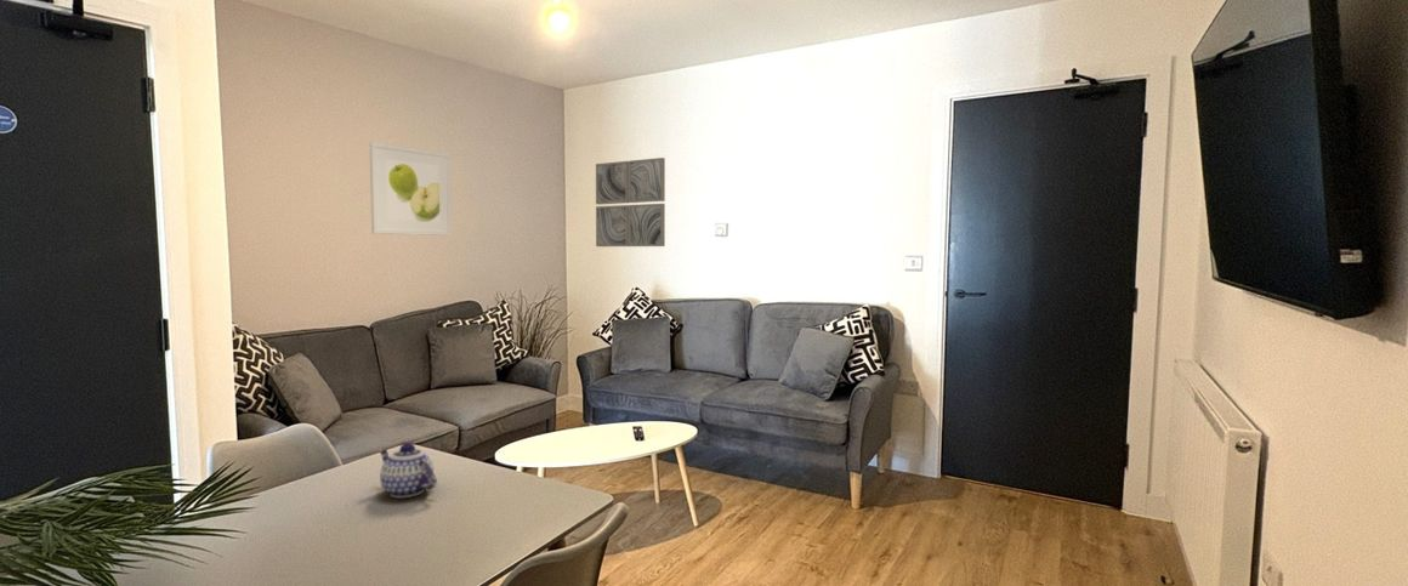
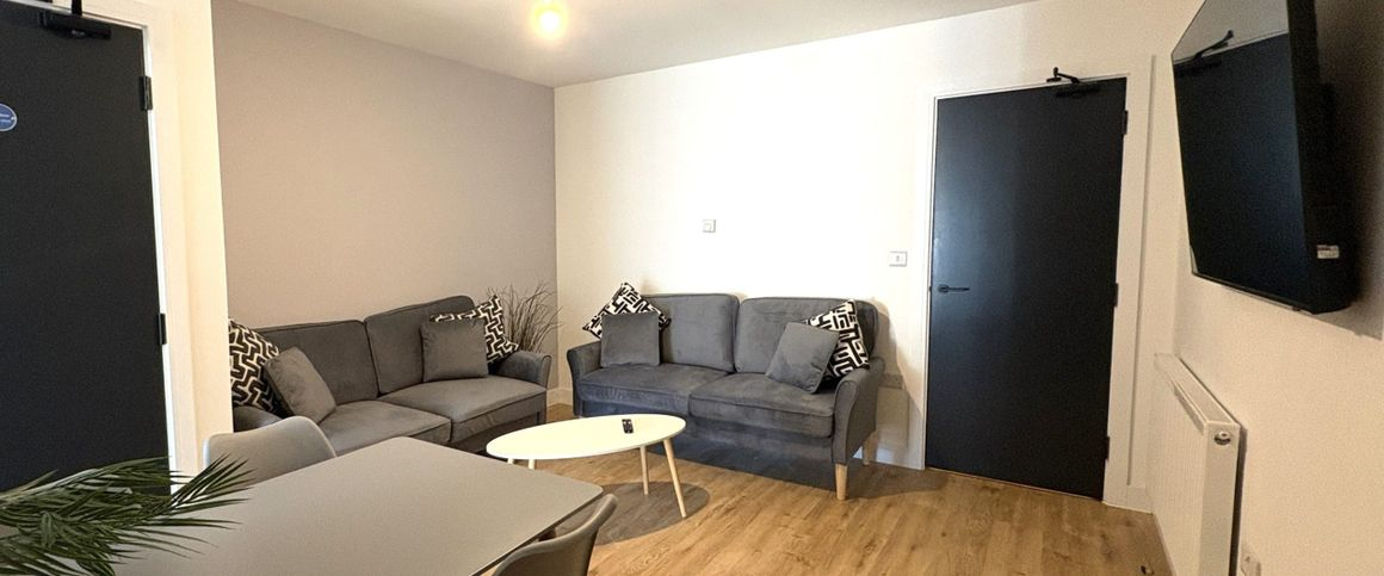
- wall art (629, 205)
- teapot (407, 467)
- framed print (413, 190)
